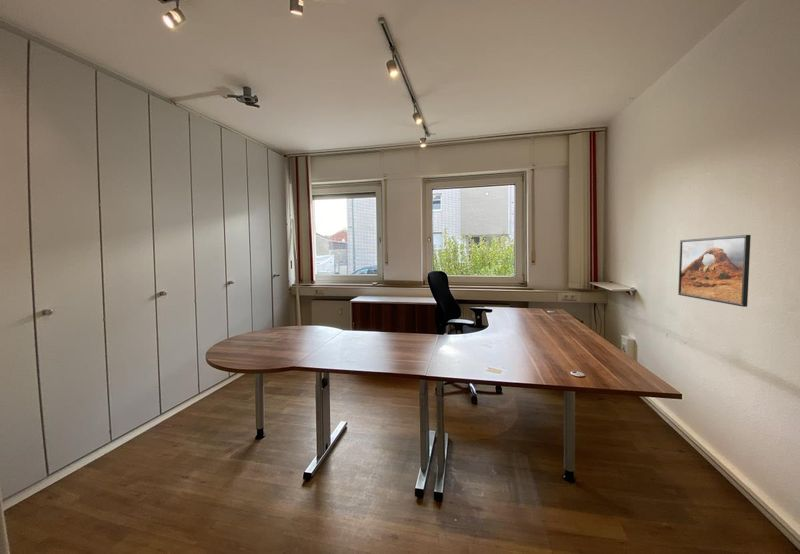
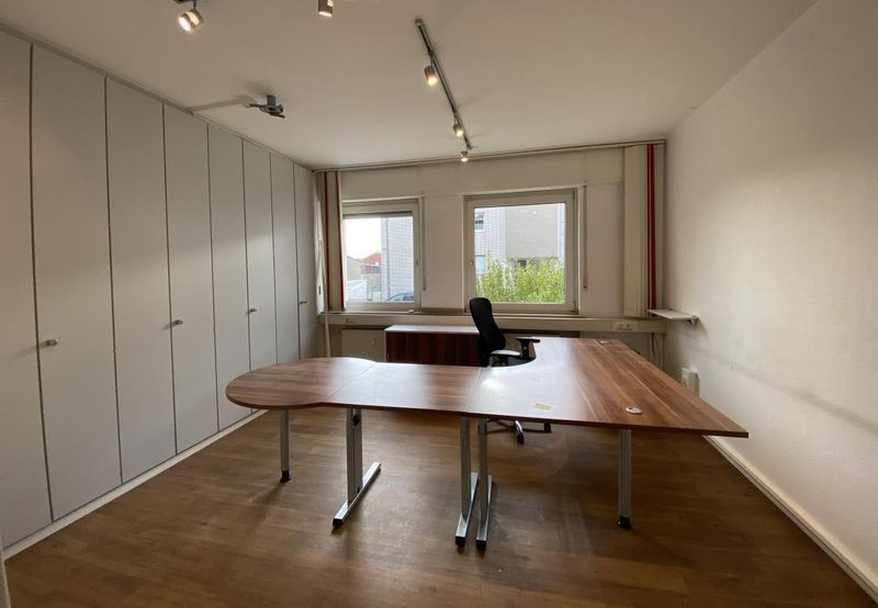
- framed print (709, 269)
